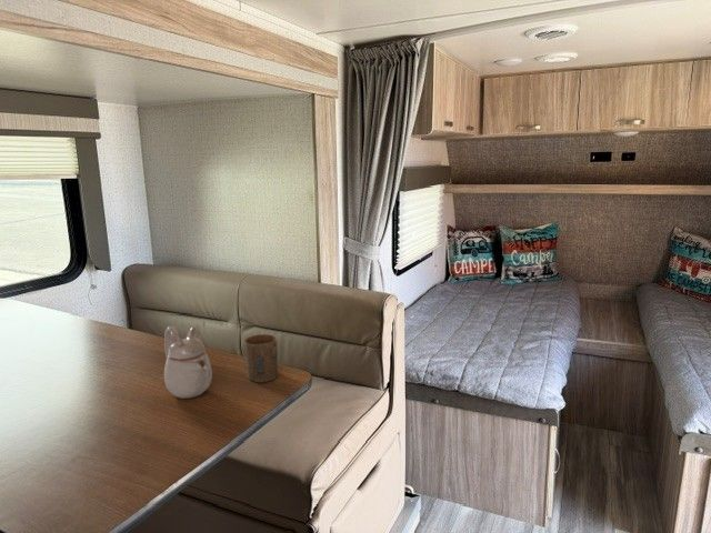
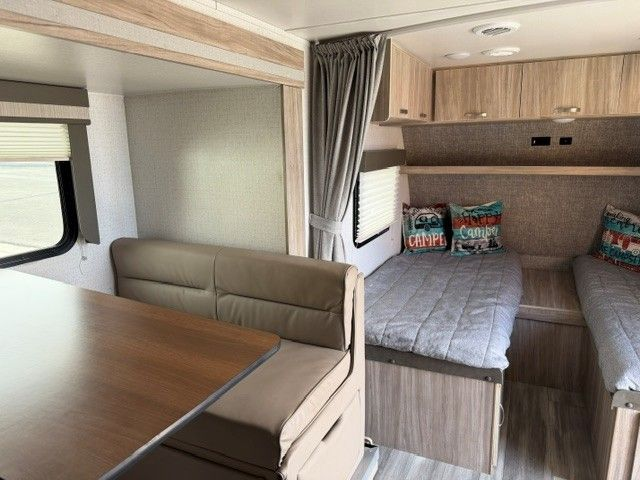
- cup (261, 358)
- teapot (184, 360)
